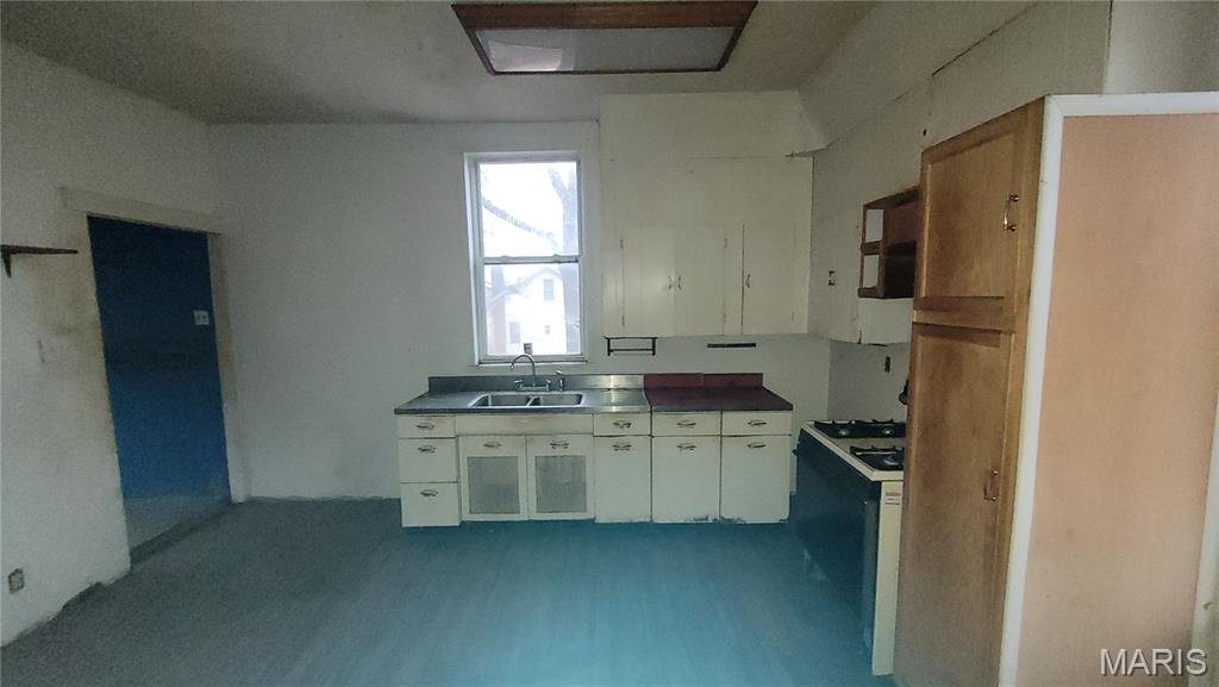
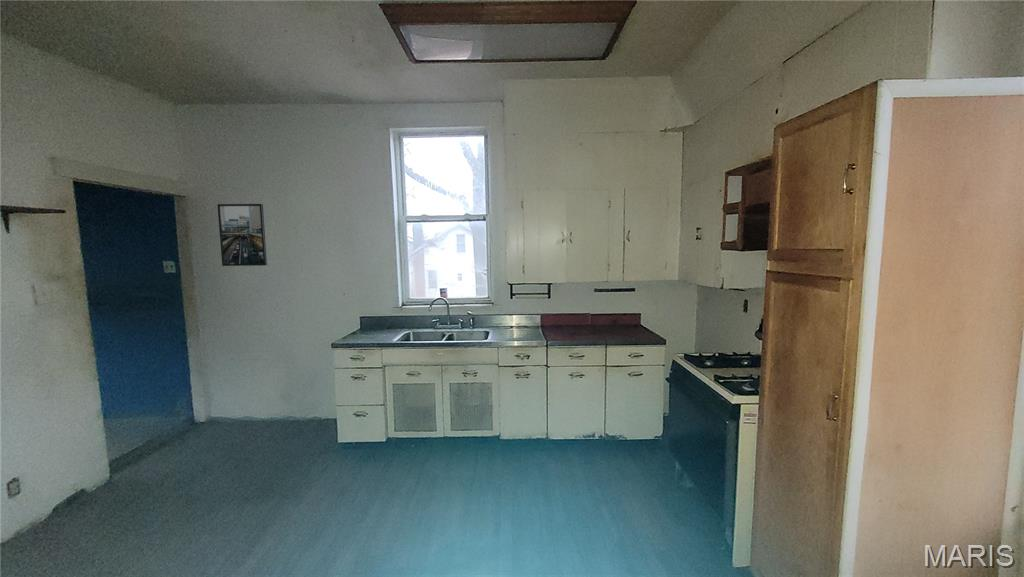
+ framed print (242, 235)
